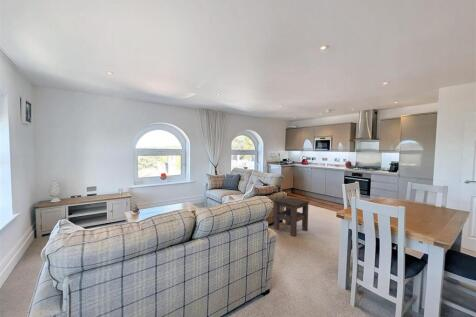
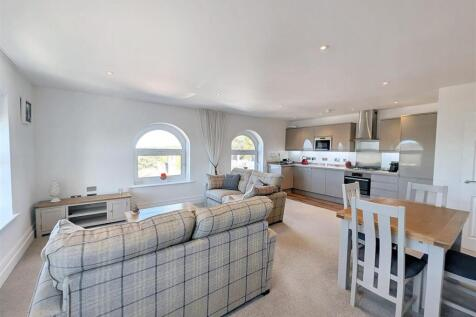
- side table (290, 215)
